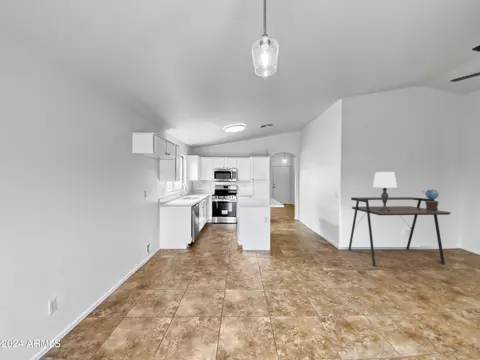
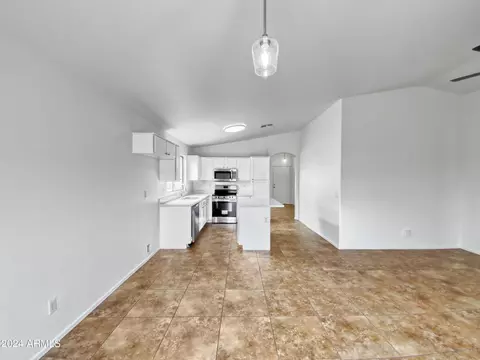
- globe (429, 198)
- lamp (384, 191)
- desk (403, 219)
